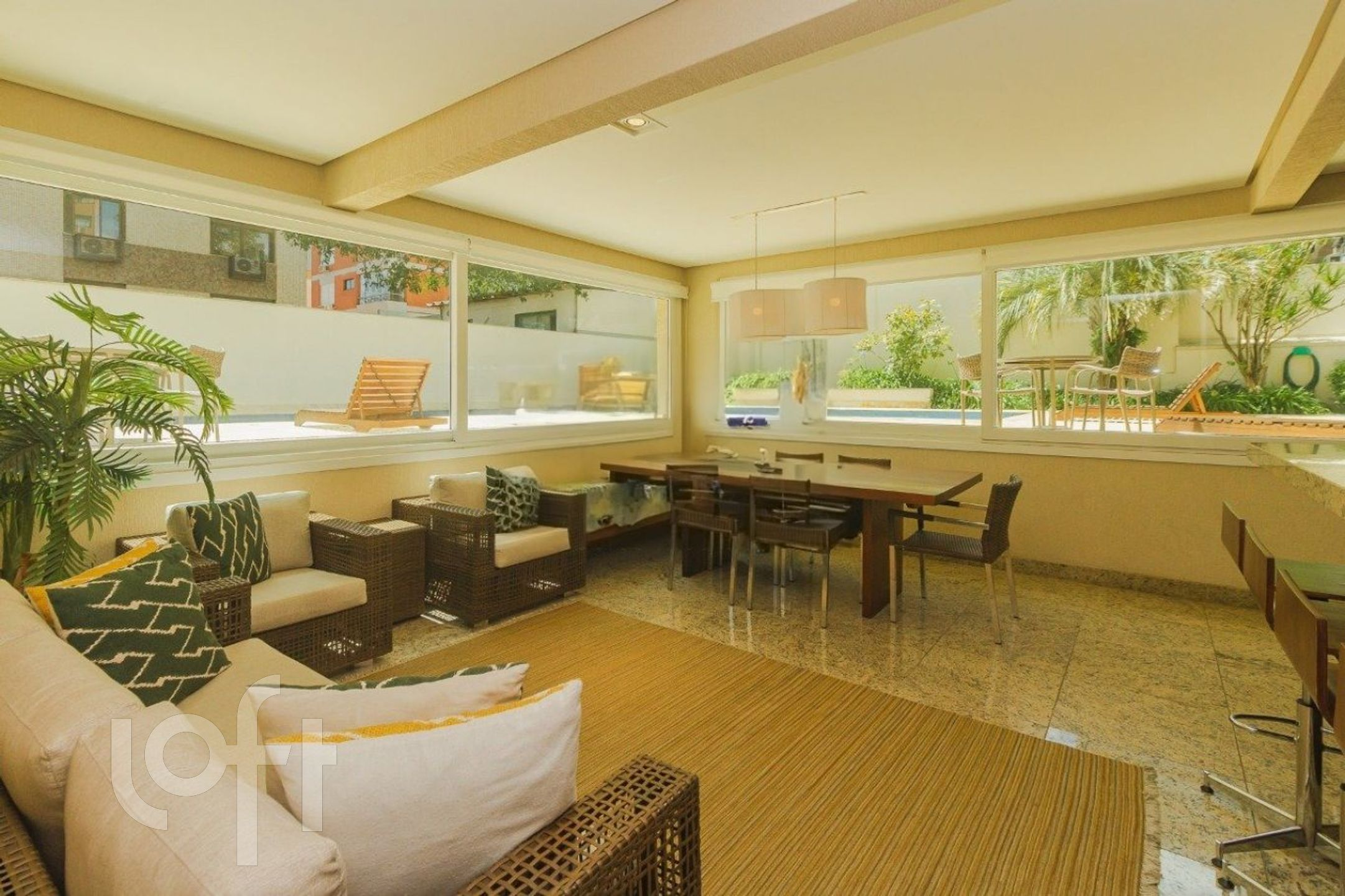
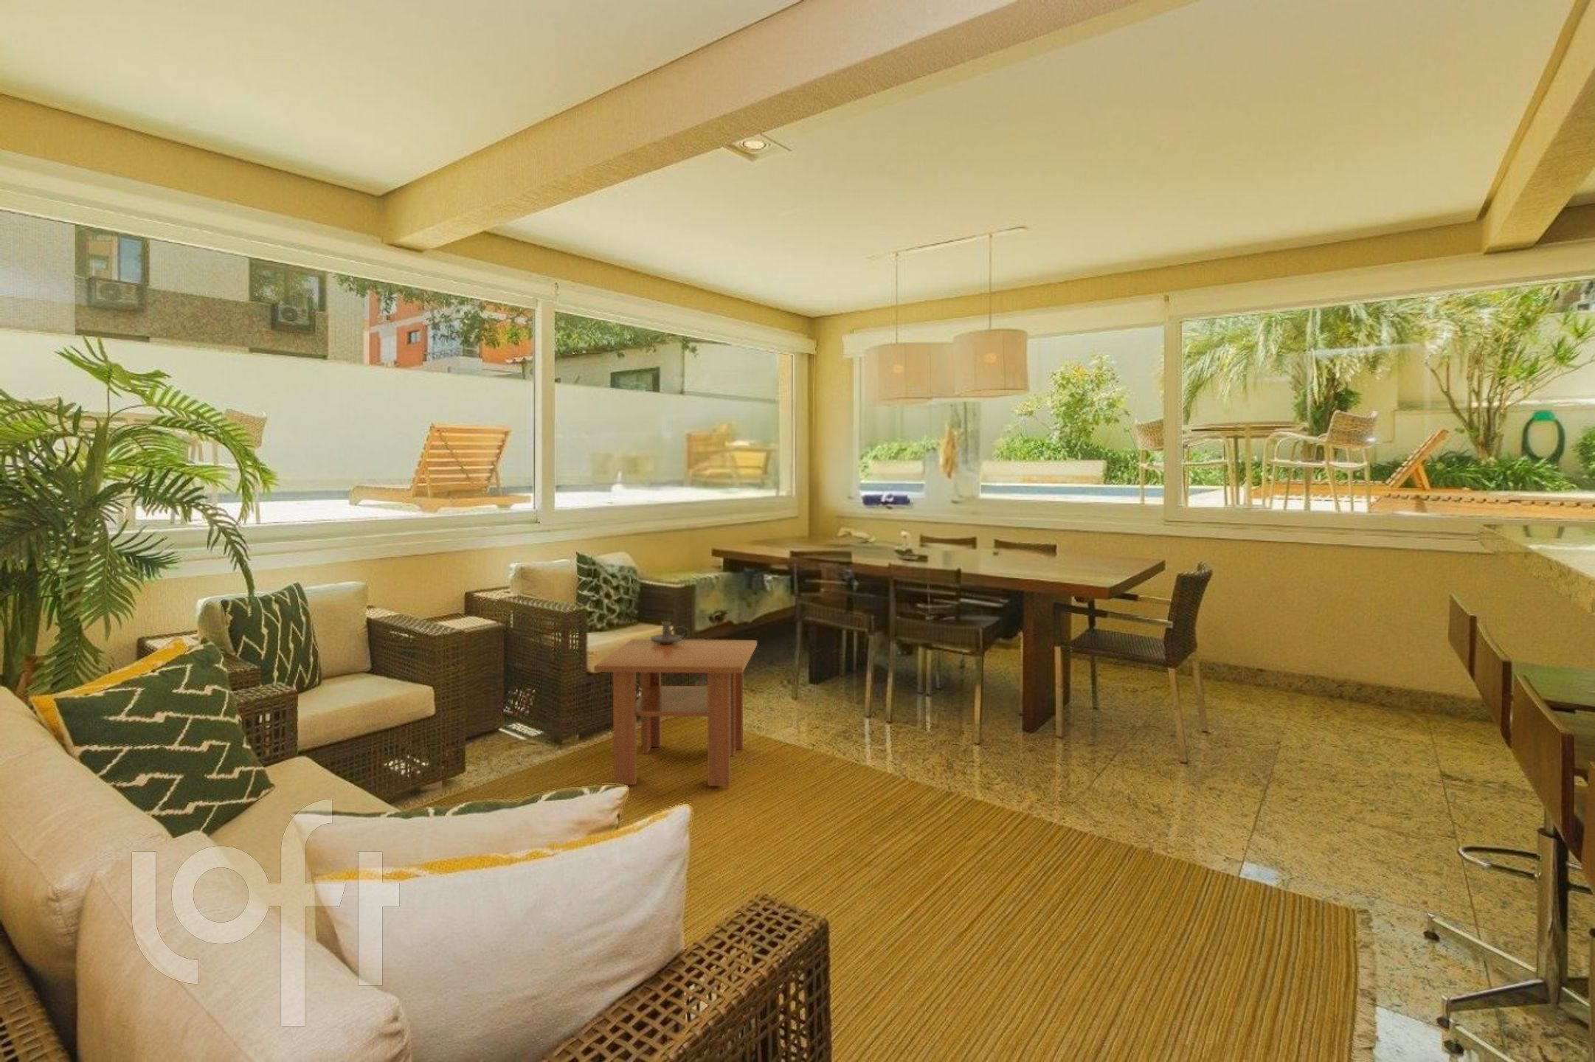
+ candle holder (669, 632)
+ coffee table (682, 709)
